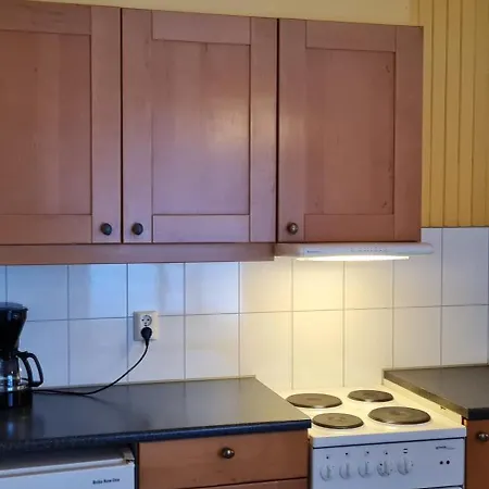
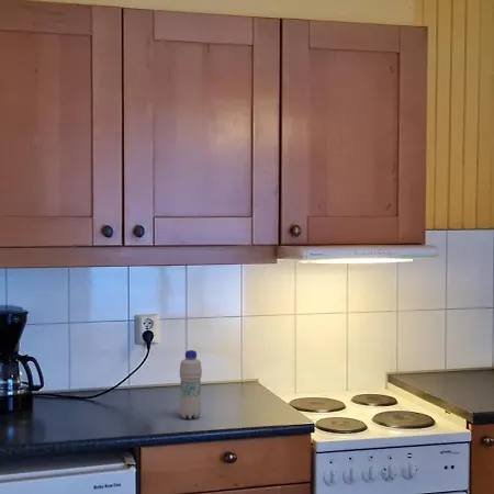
+ bottle (190, 383)
